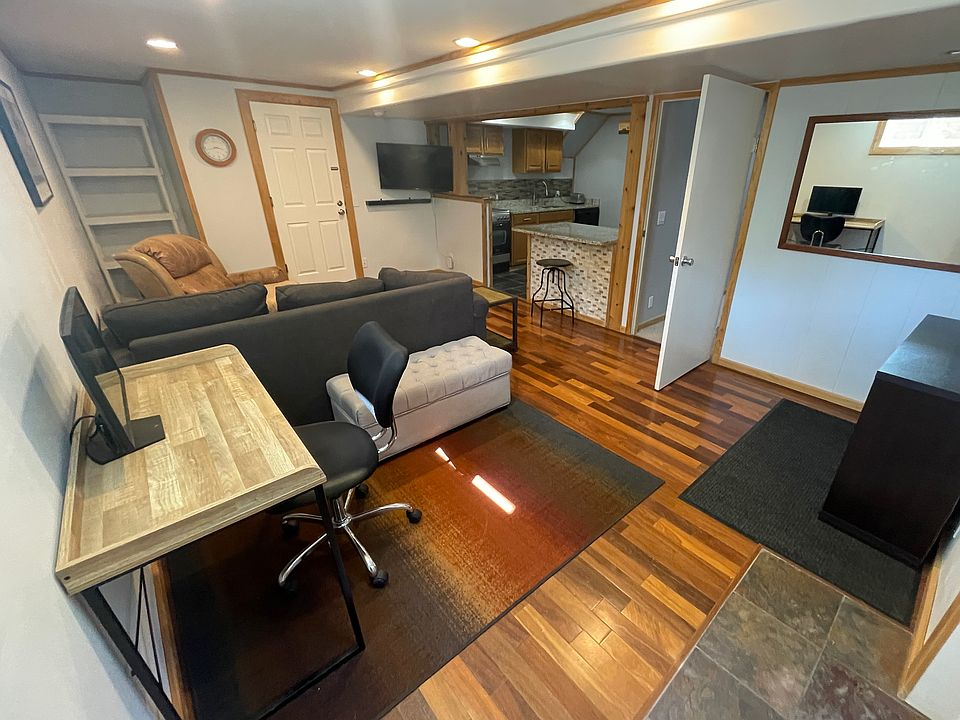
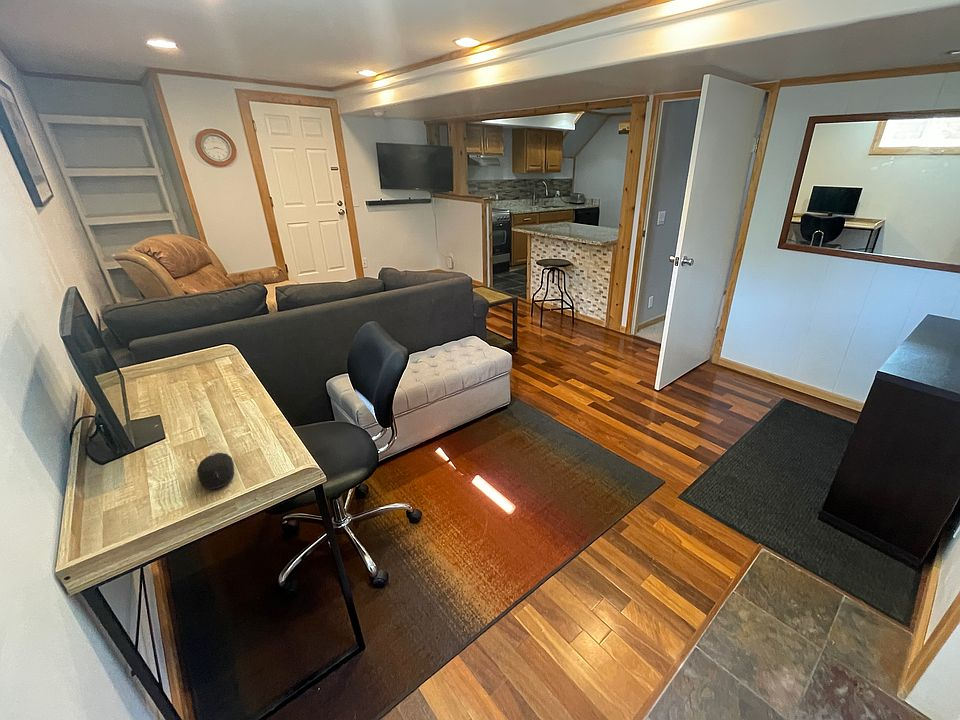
+ computer mouse (215, 468)
